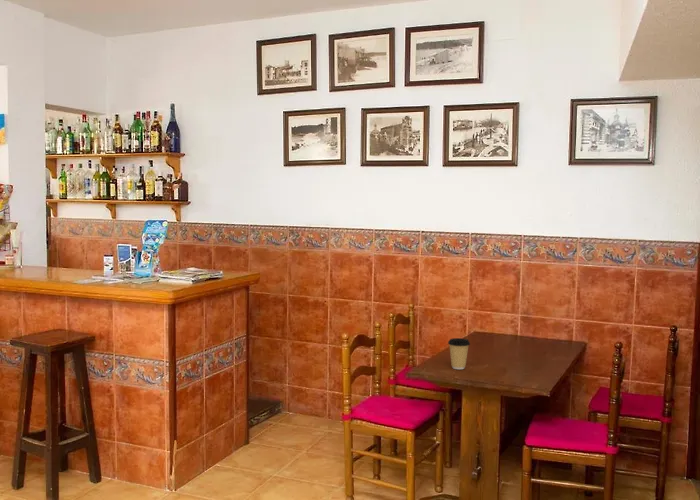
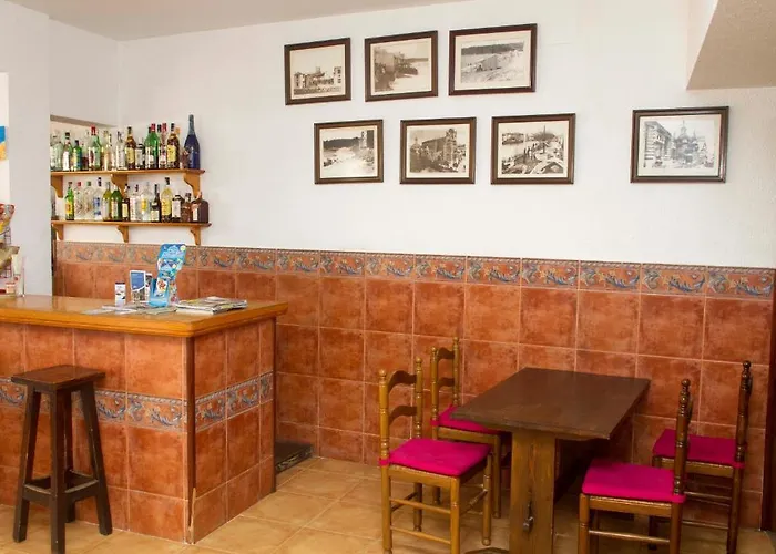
- coffee cup (458, 353)
